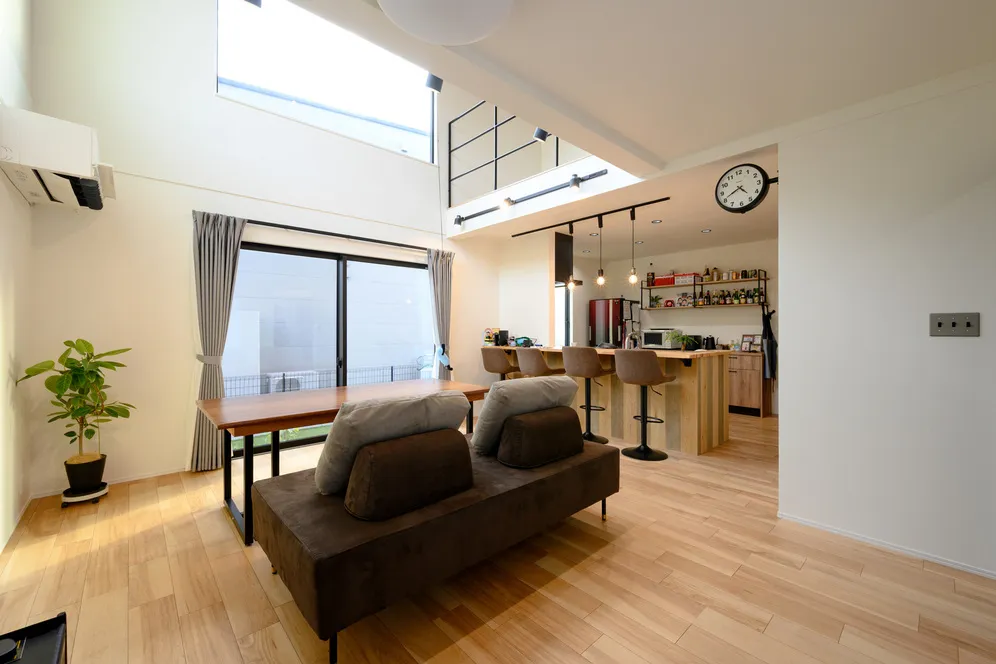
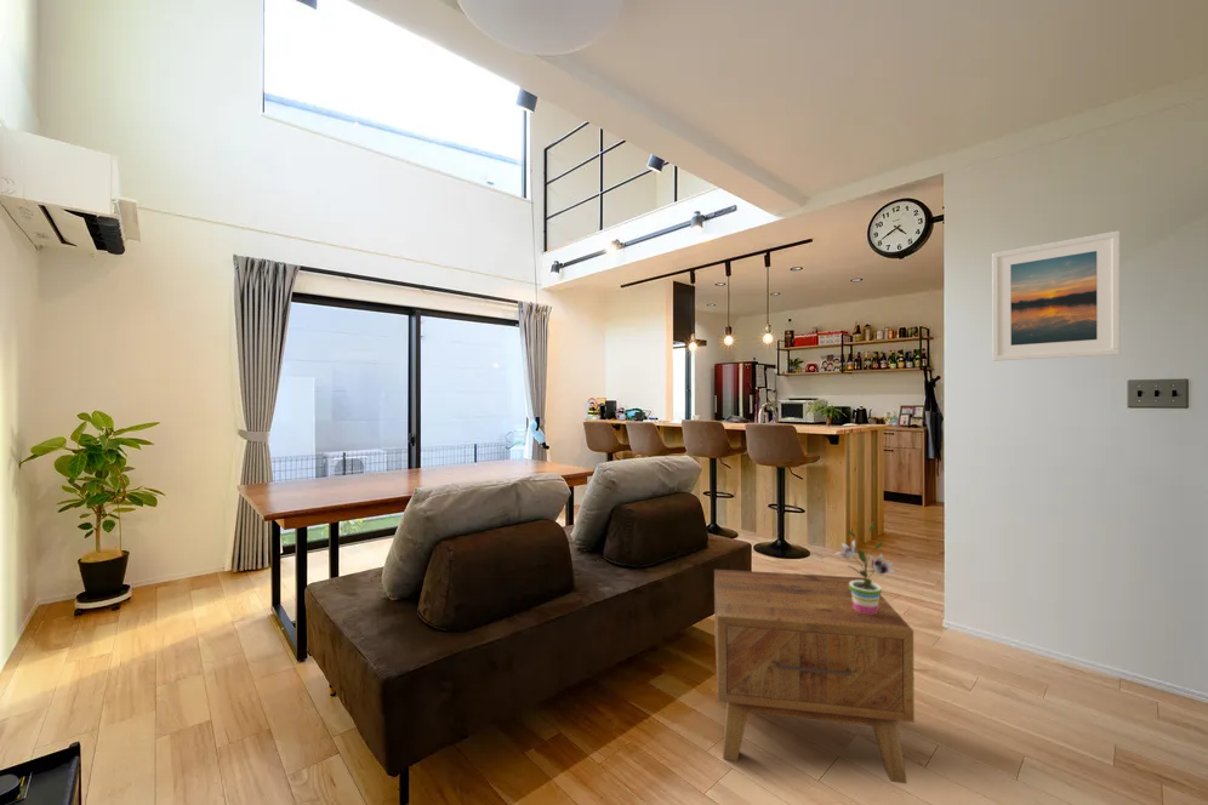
+ potted plant (865, 567)
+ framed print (1052, 299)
+ side table (799, 663)
